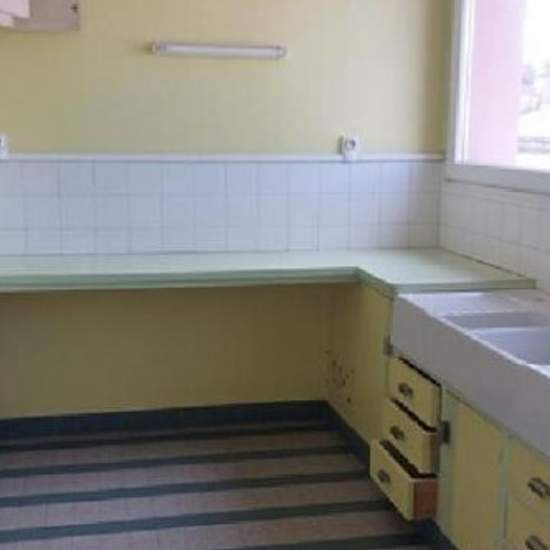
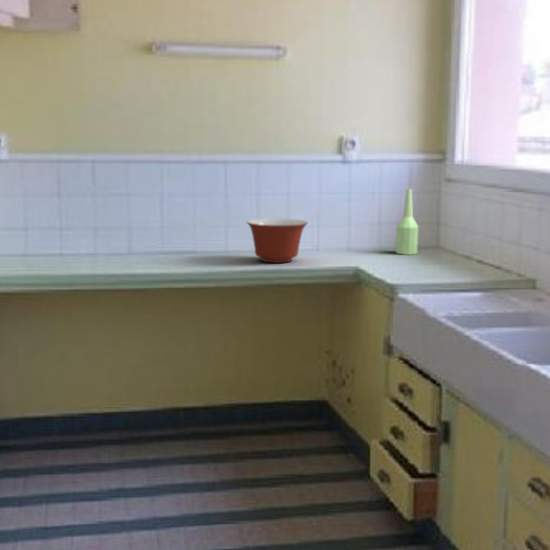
+ bottle (407, 221)
+ mixing bowl (276, 241)
